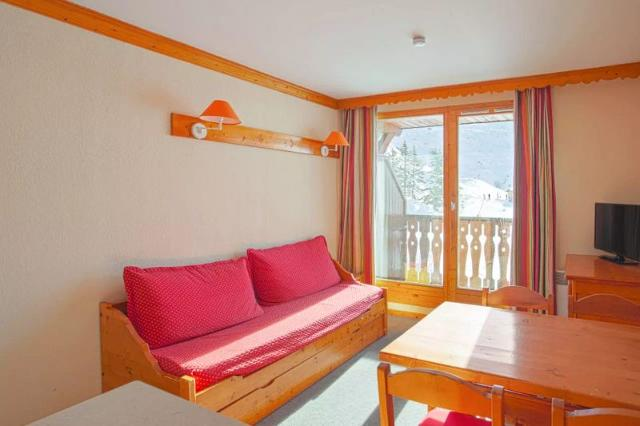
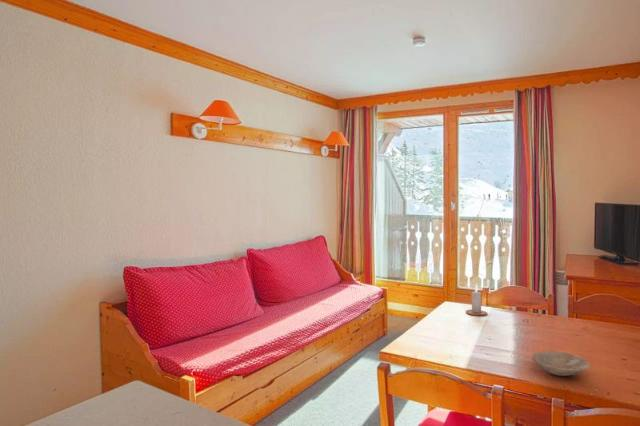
+ bowl (559, 365)
+ candle (476, 298)
